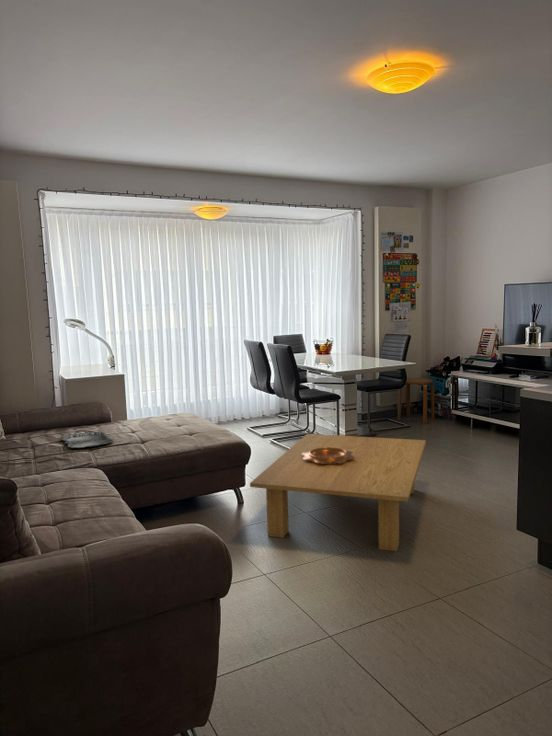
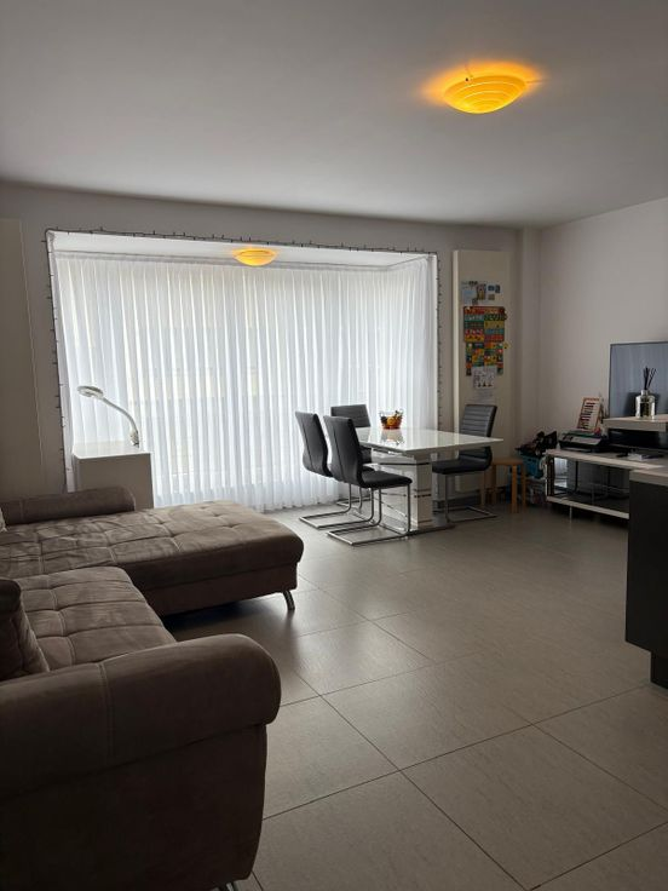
- serving tray (87, 439)
- coffee table (348, 484)
- decorative bowl (328, 454)
